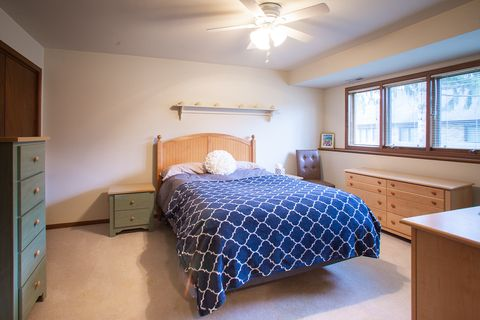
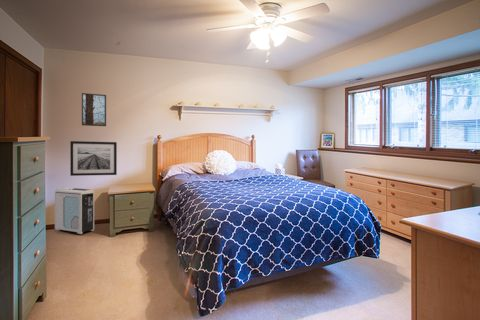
+ air purifier (74, 209)
+ wall art (94, 158)
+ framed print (94, 109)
